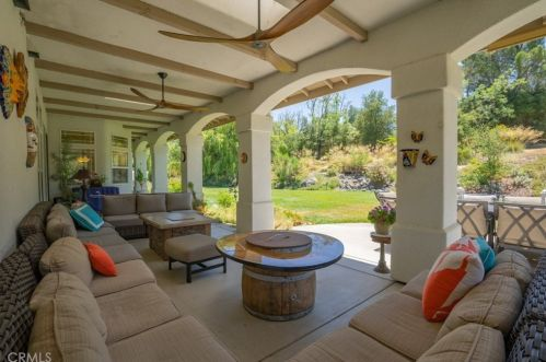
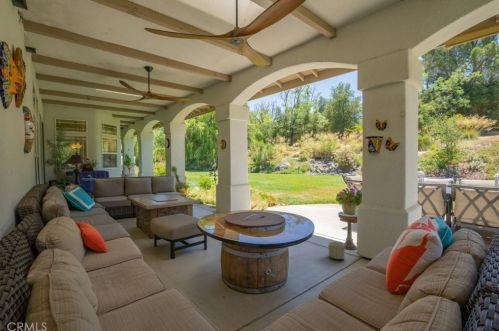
+ planter (336, 251)
